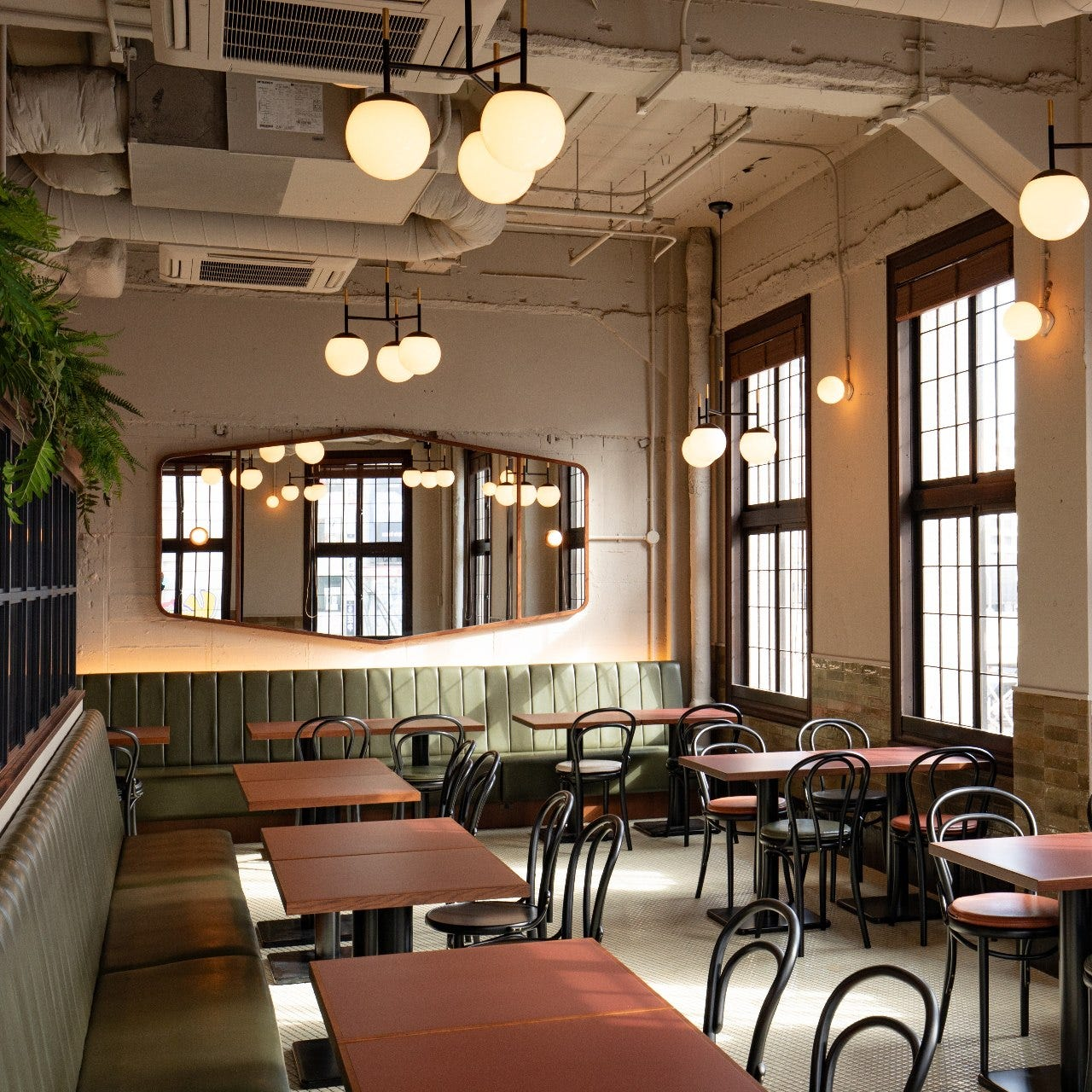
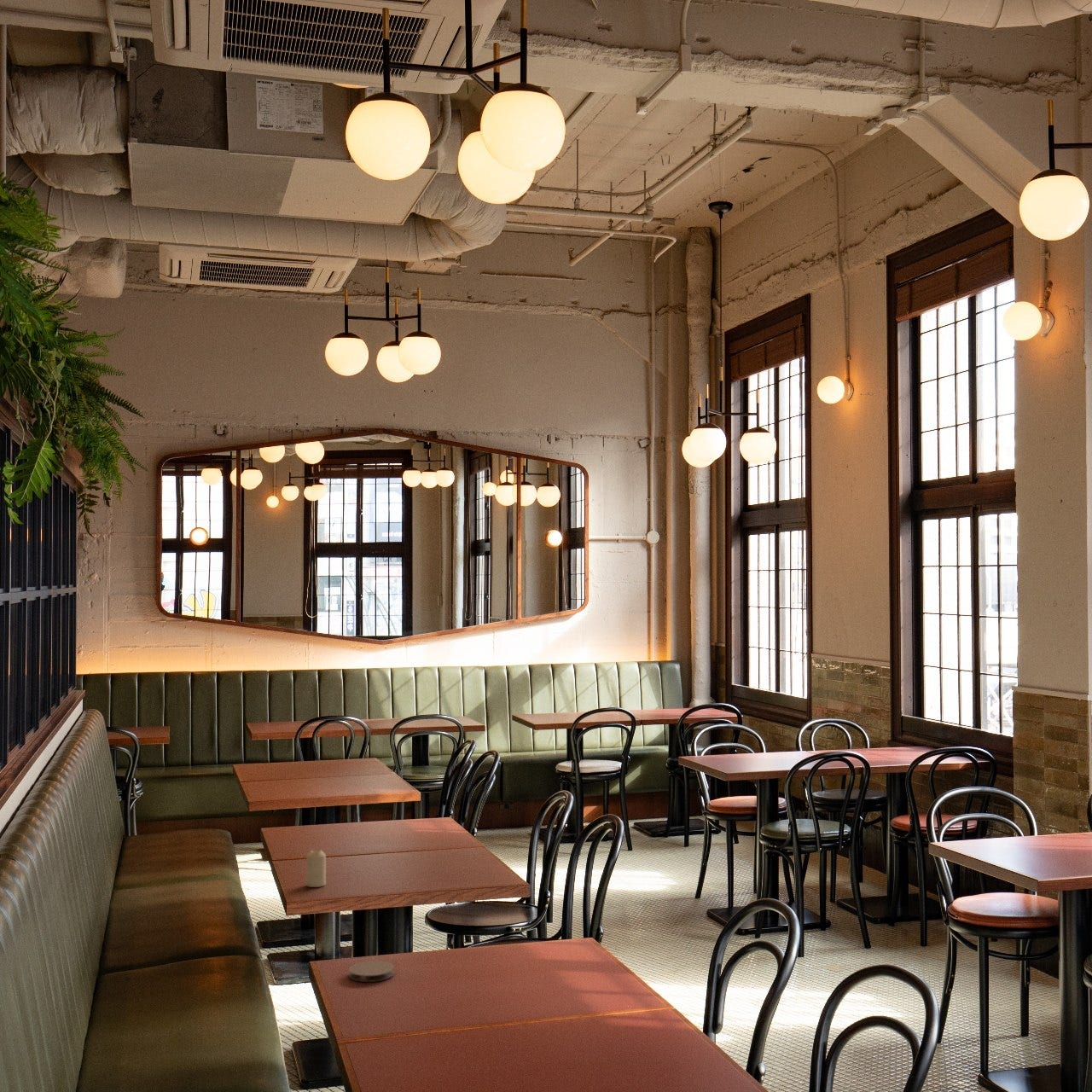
+ candle (316, 867)
+ coaster (371, 971)
